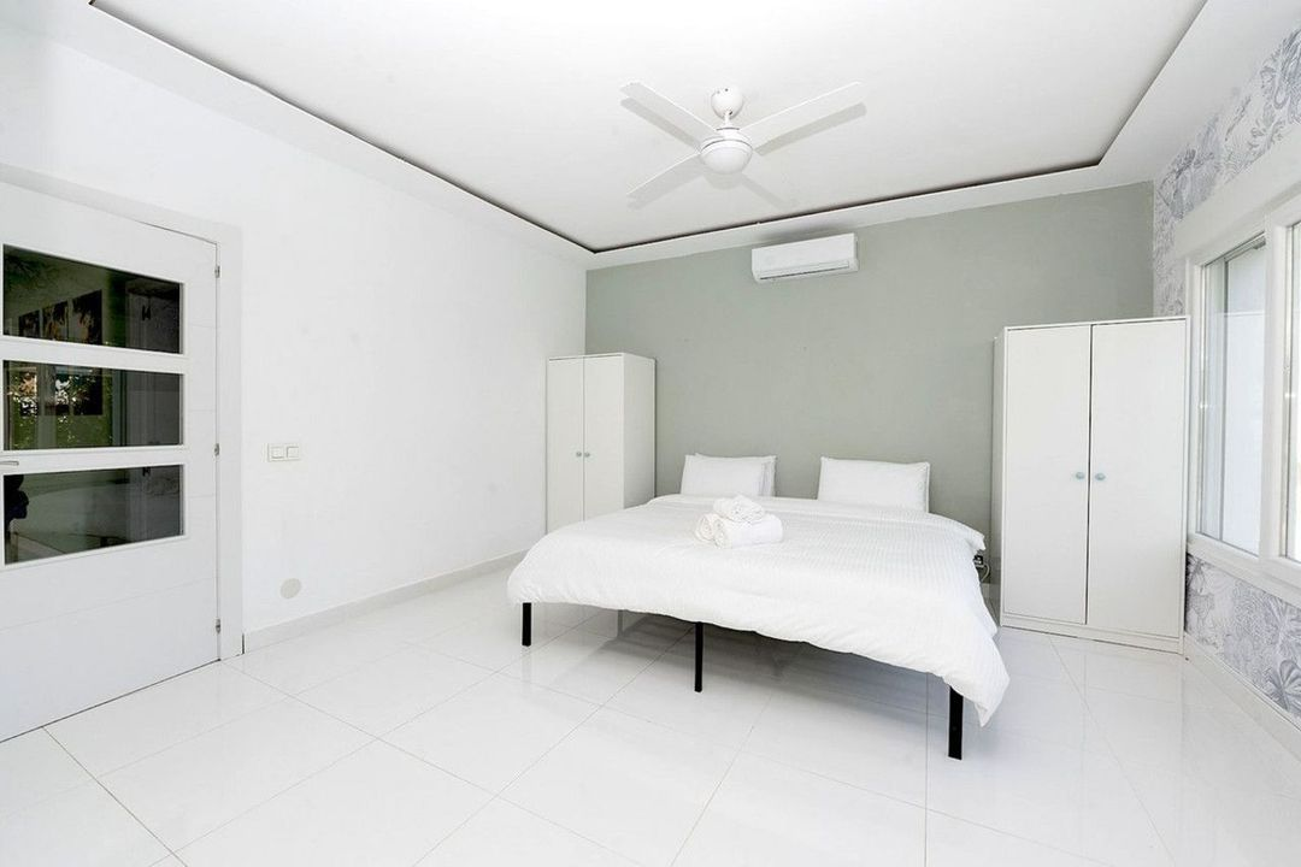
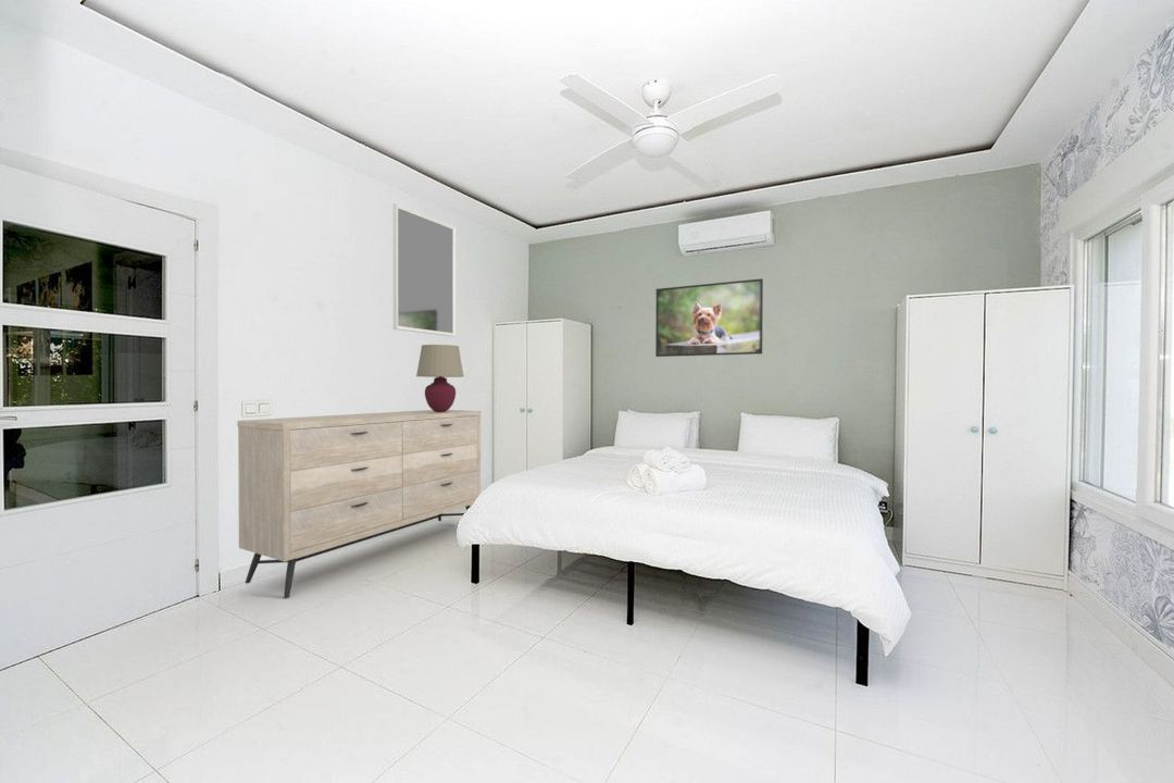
+ dresser (380, 483)
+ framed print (707, 320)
+ table lamp (440, 378)
+ home mirror (426, 274)
